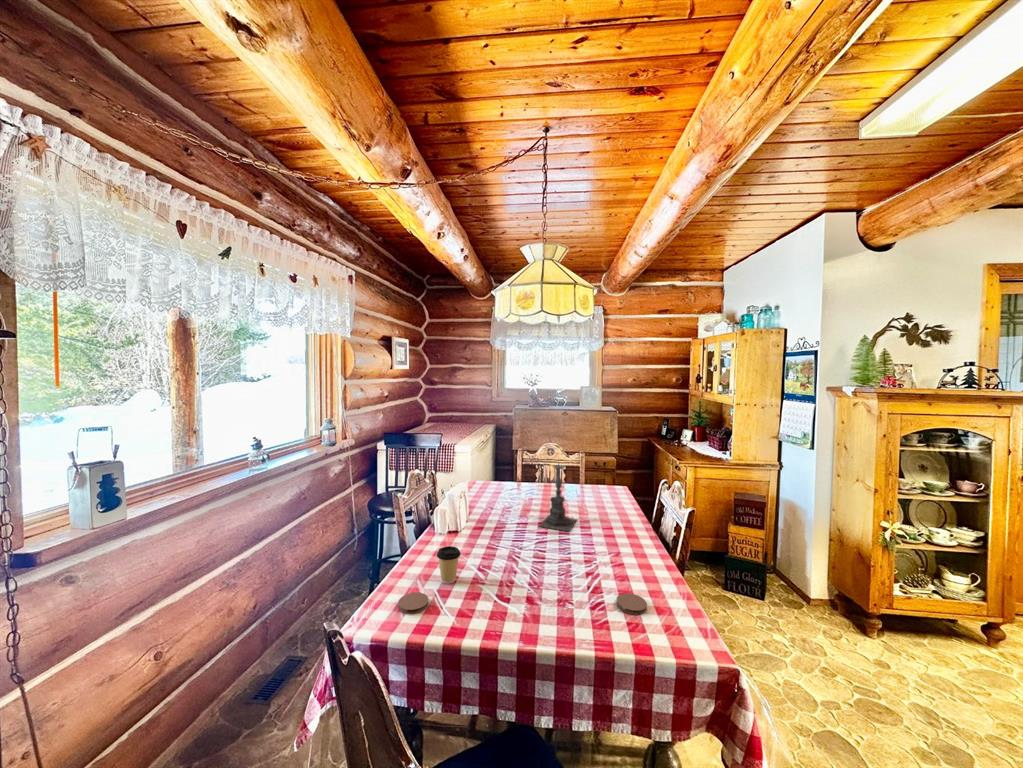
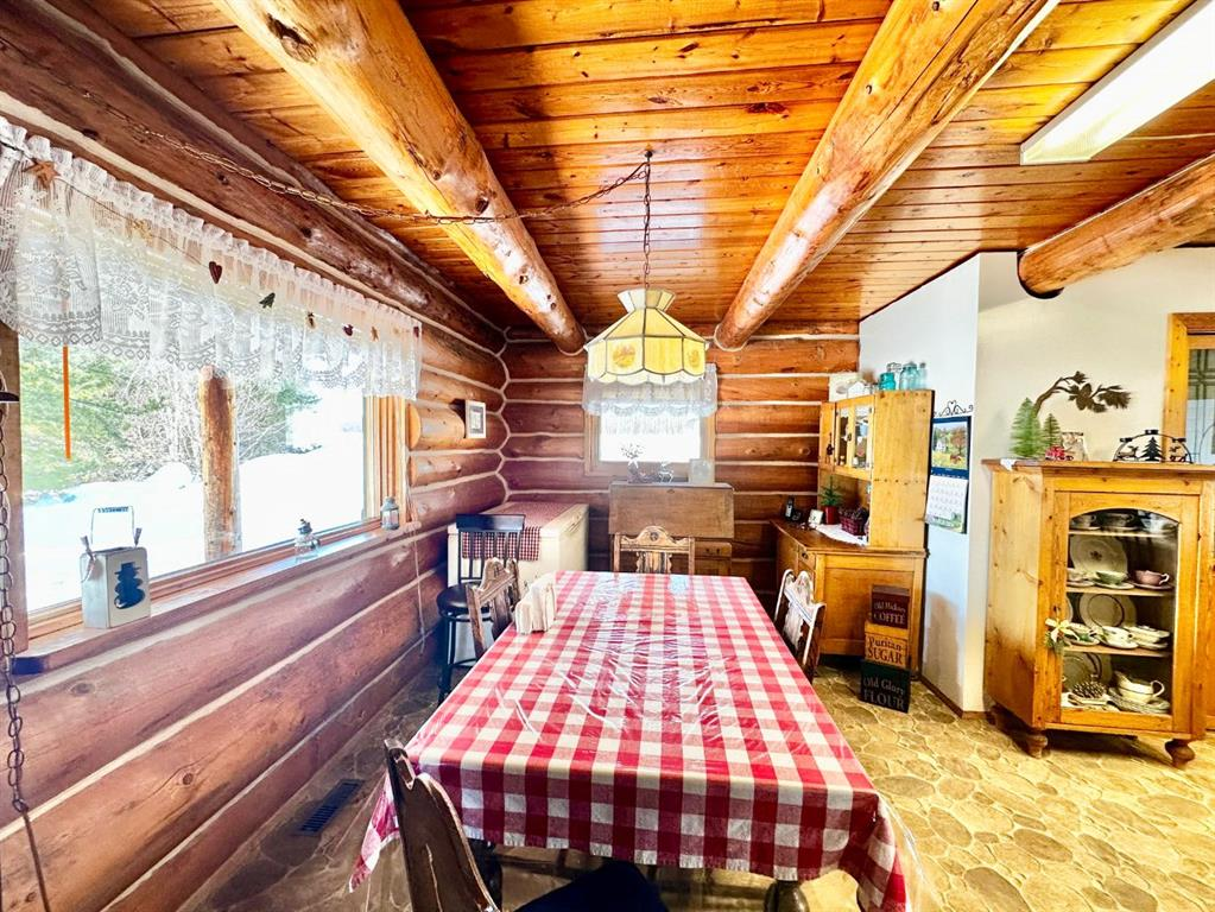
- coaster (631, 603)
- coaster (413, 602)
- candle holder (559, 490)
- coffee cup (448, 564)
